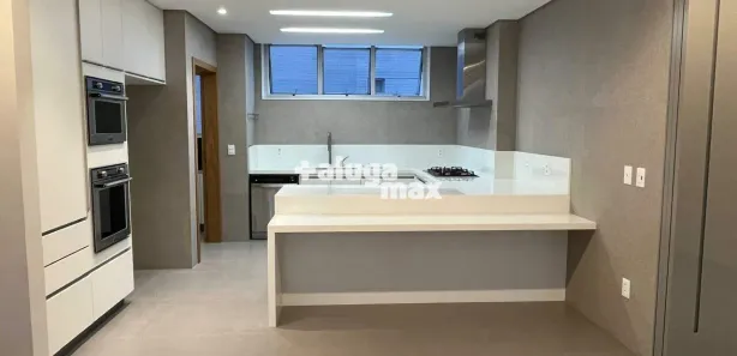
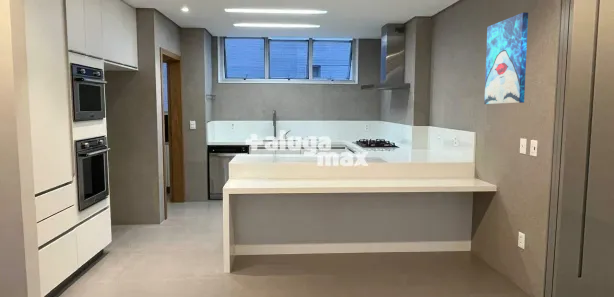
+ wall art (504, 62)
